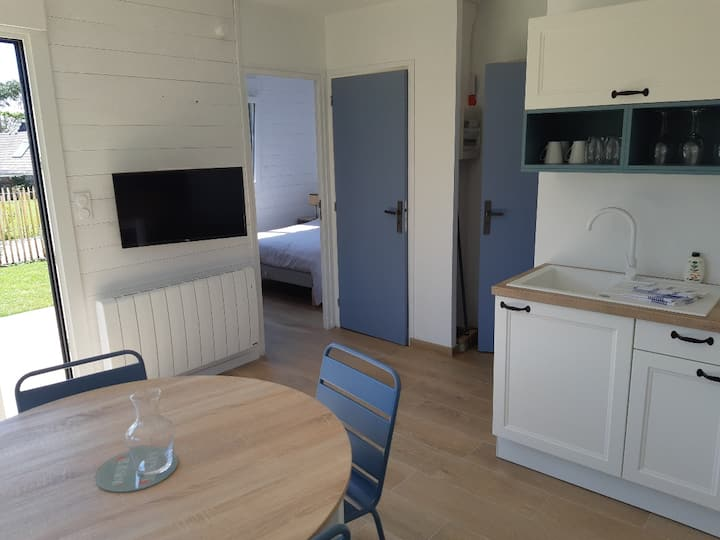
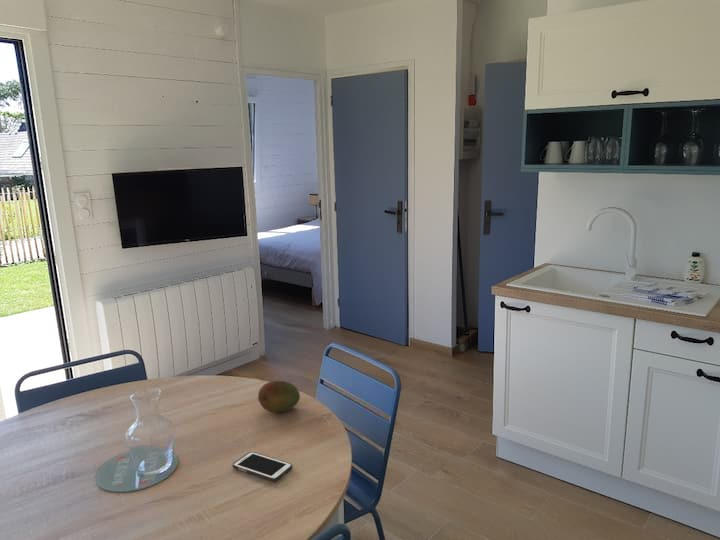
+ cell phone (262, 466)
+ fruit (279, 395)
